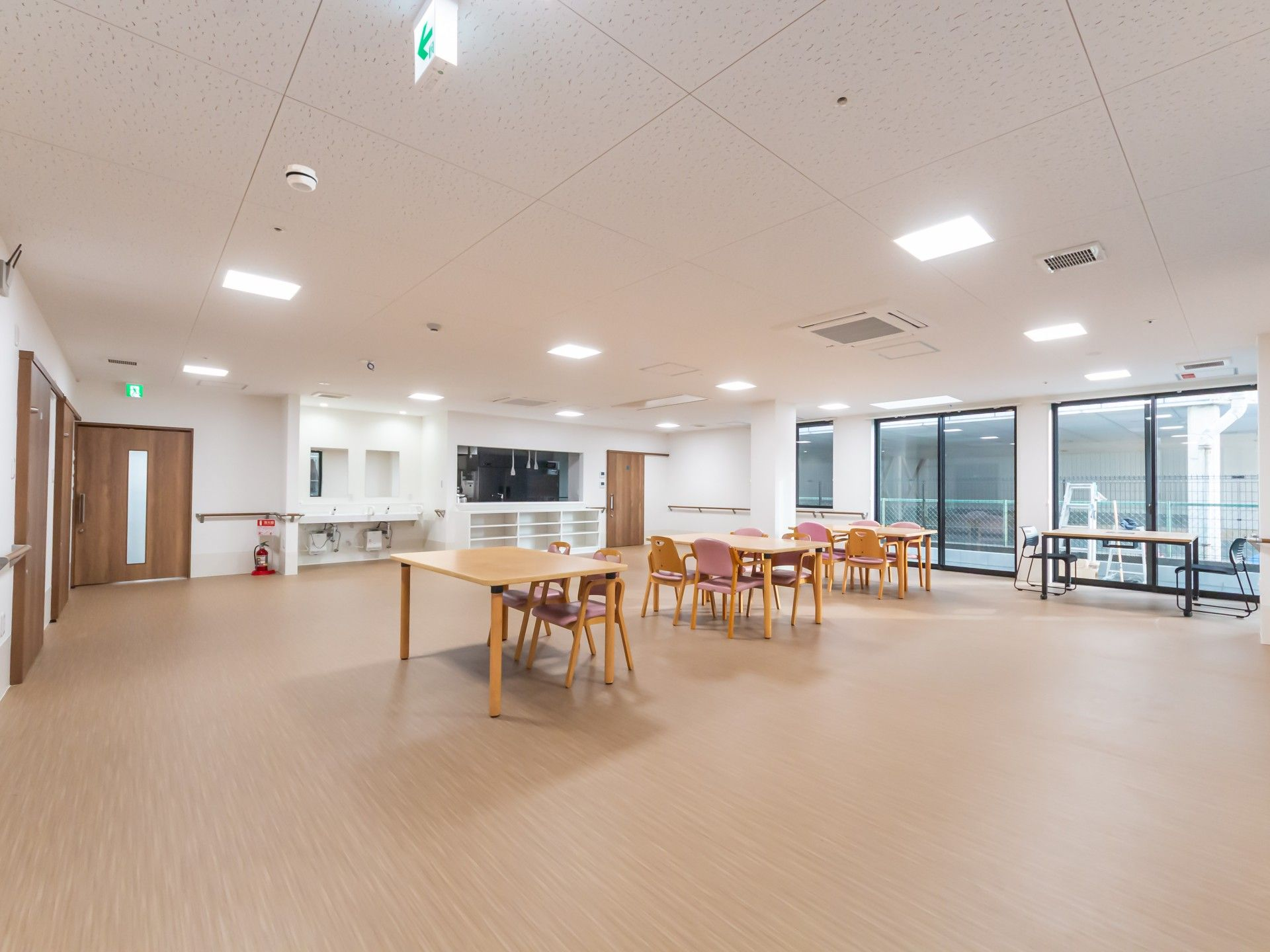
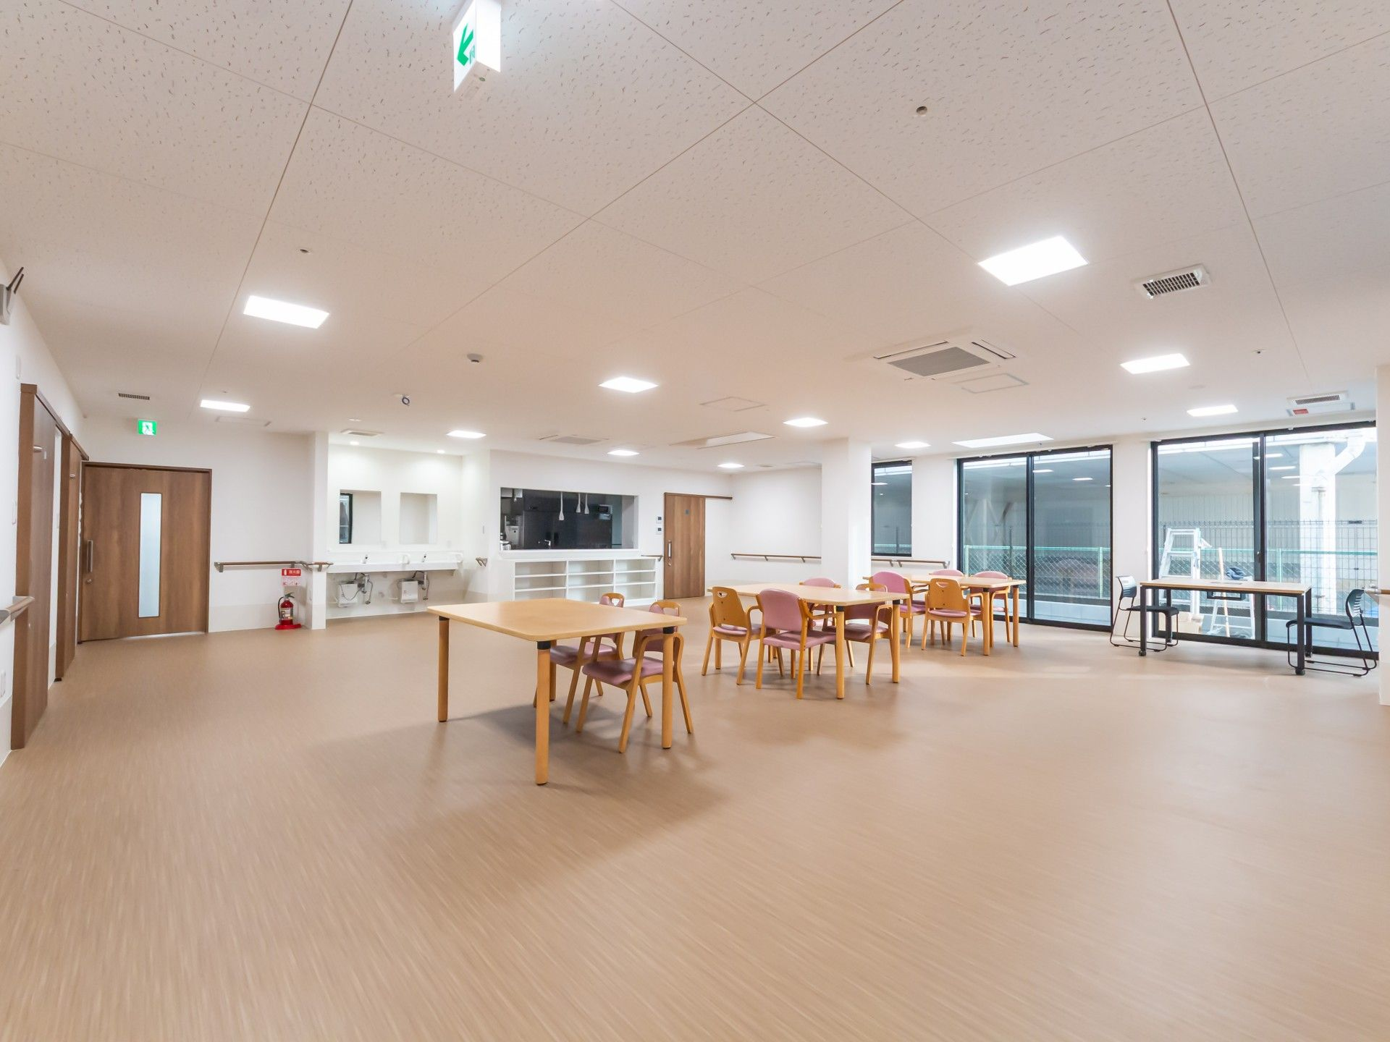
- smoke detector (302, 178)
